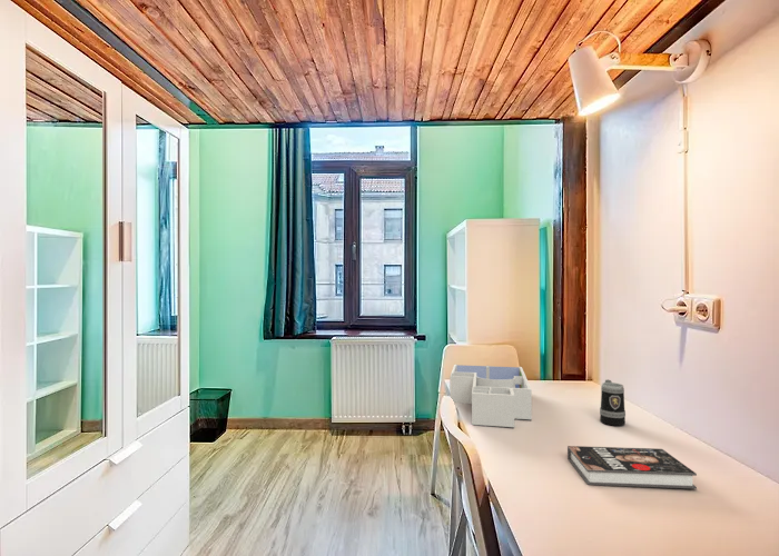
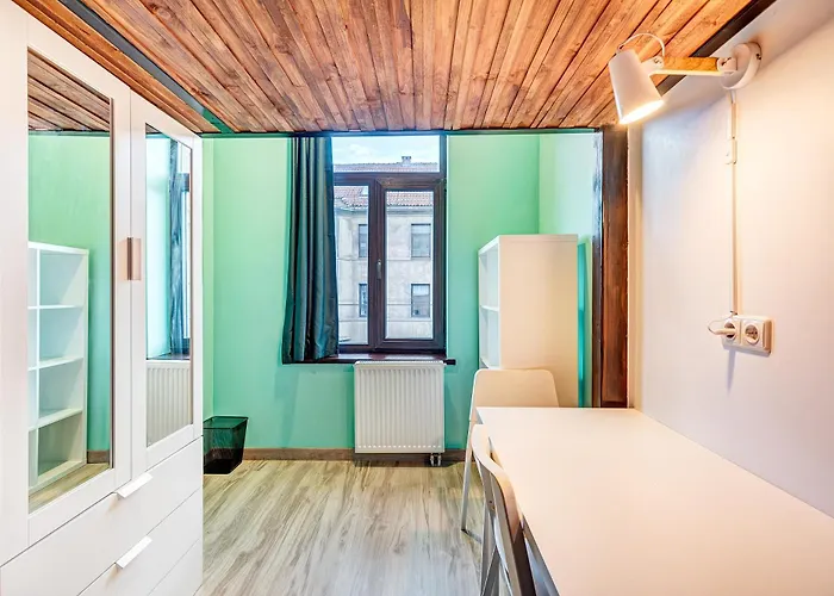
- book (627, 465)
- desk organizer (487, 390)
- mug (611, 401)
